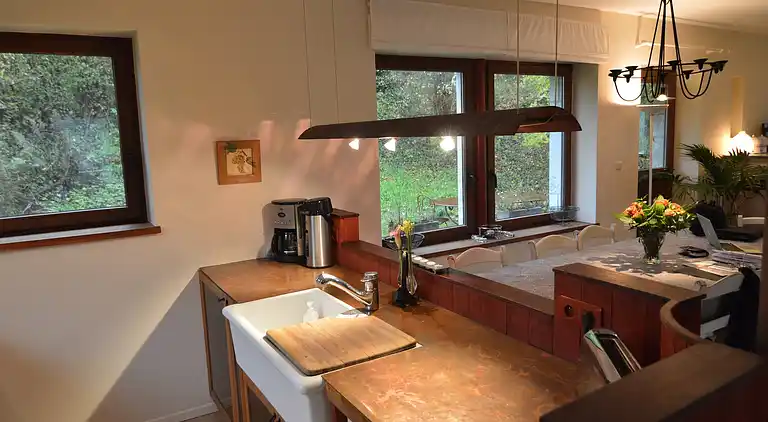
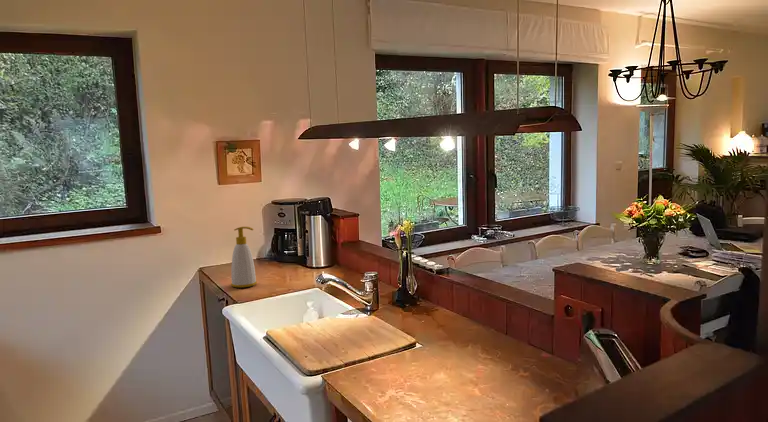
+ soap bottle (242, 256)
